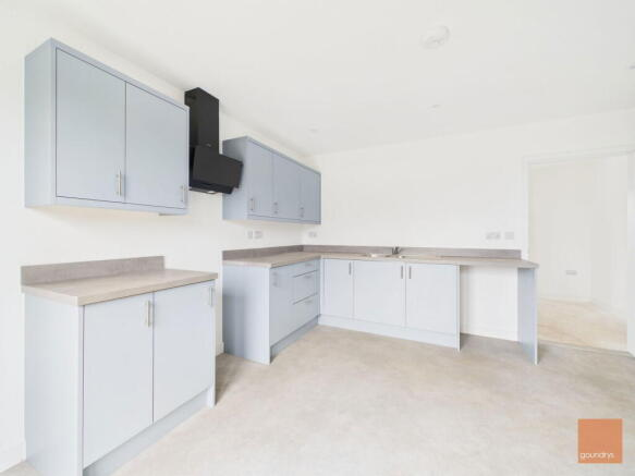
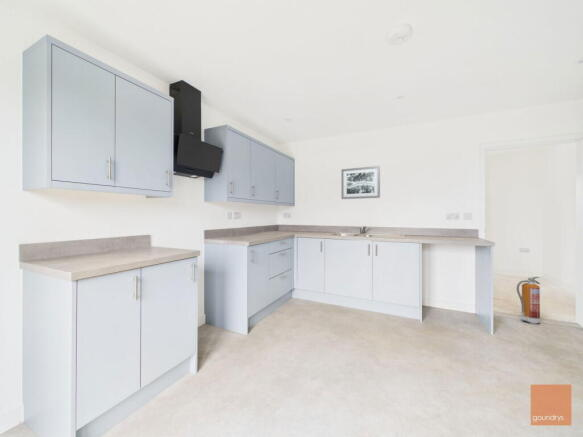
+ wall art (360, 183)
+ fire extinguisher (528, 299)
